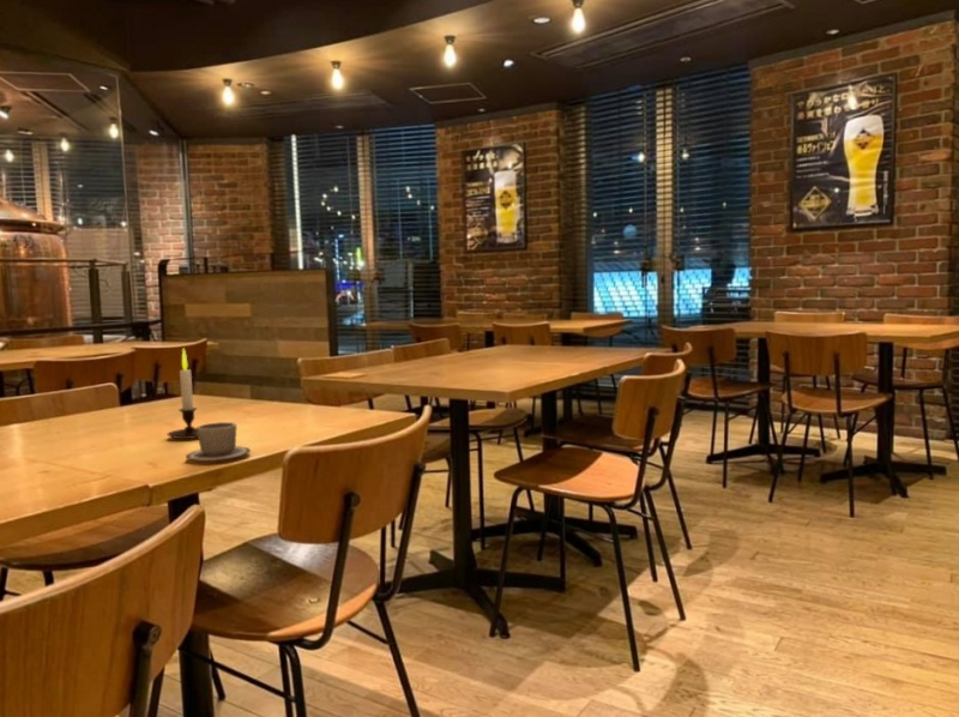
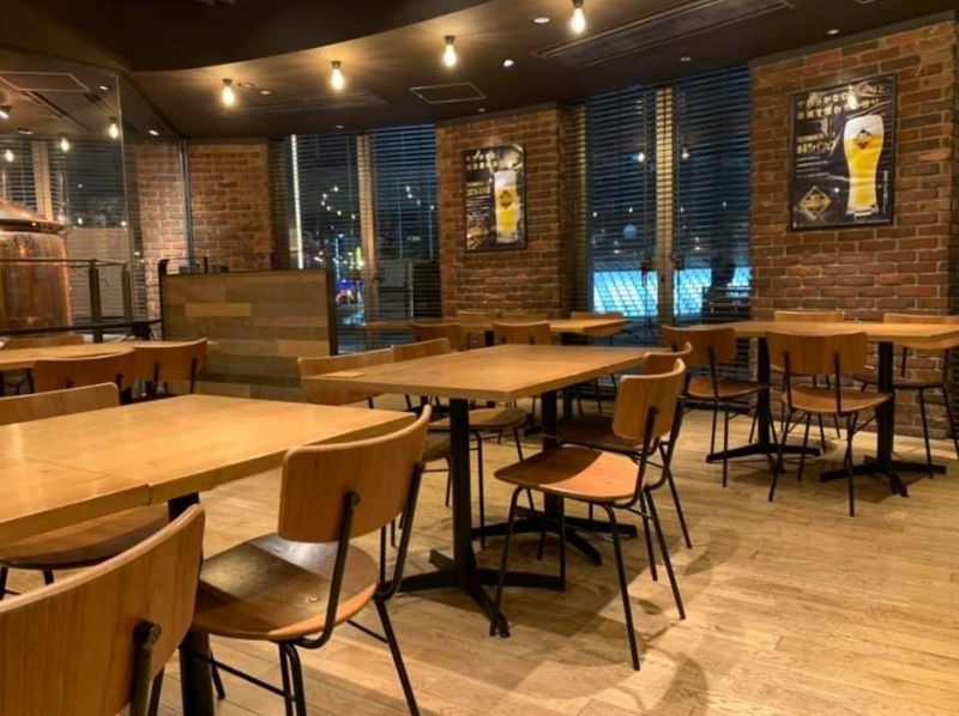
- cup (217, 441)
- candle (186, 391)
